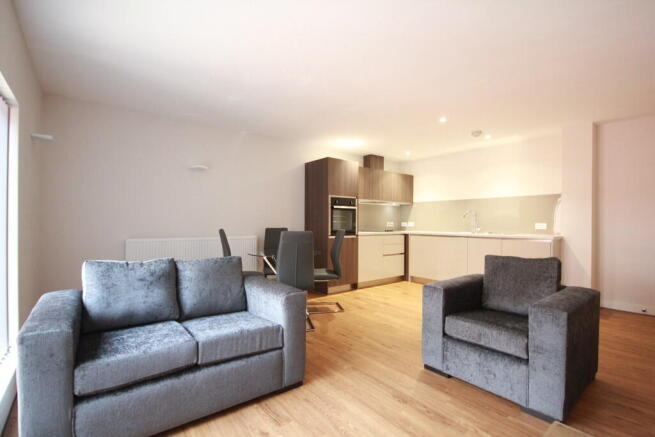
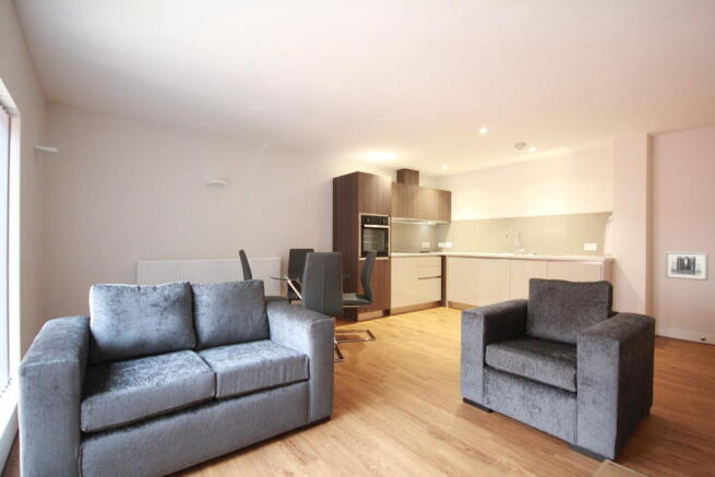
+ wall art (686, 265)
